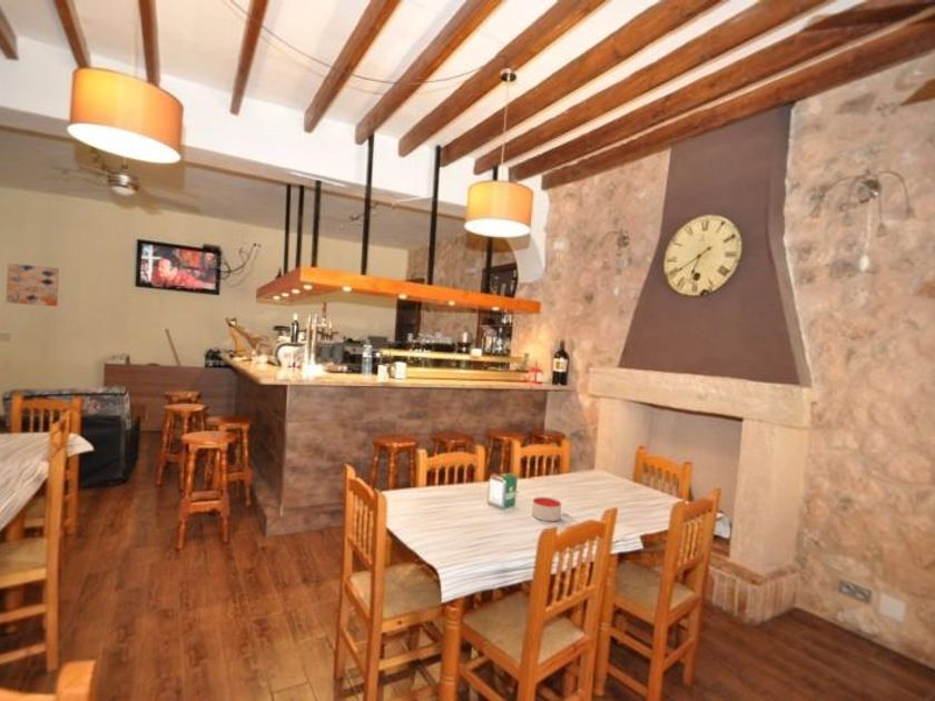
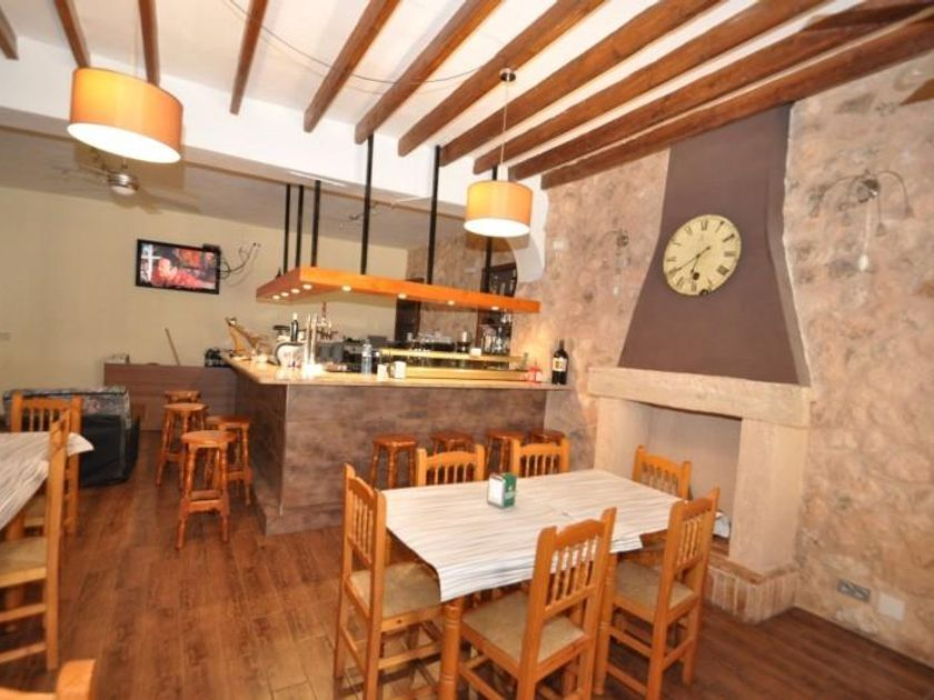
- wall art (32, 285)
- candle (547, 507)
